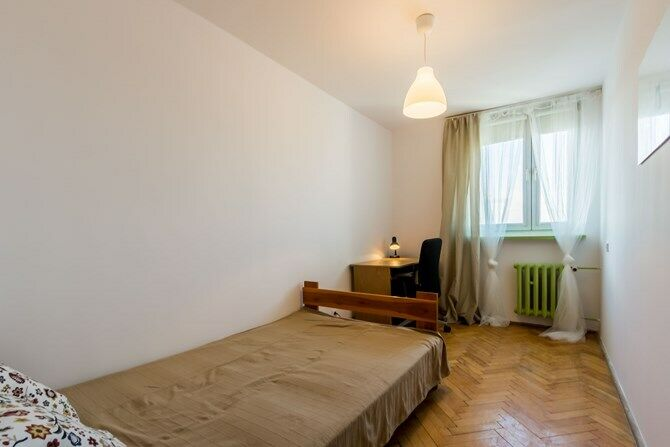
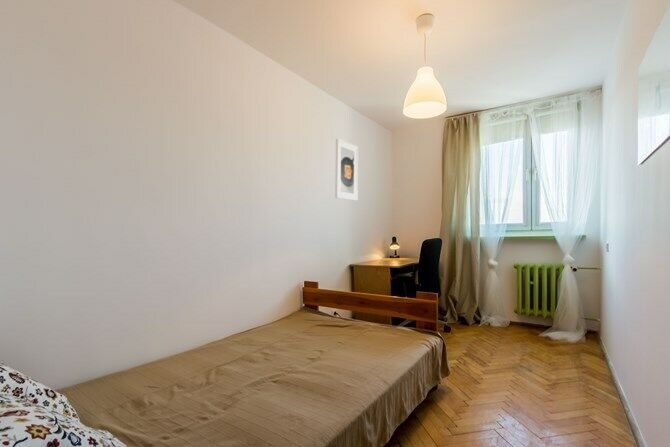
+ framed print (347, 170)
